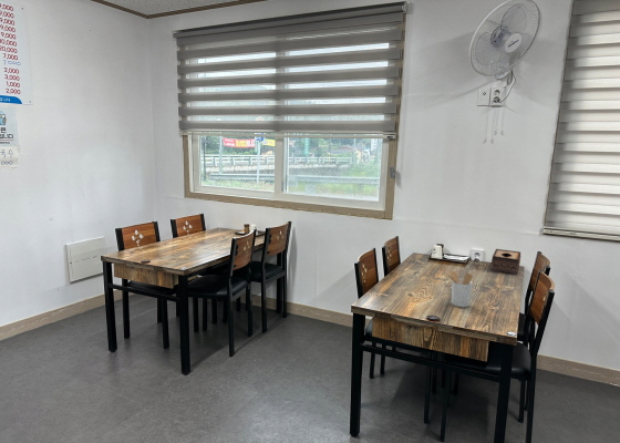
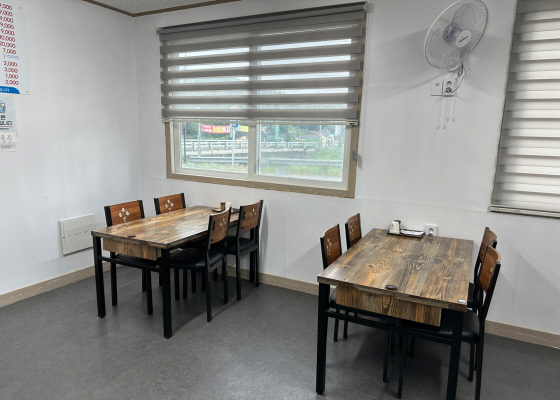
- tissue box (506, 260)
- utensil holder (456, 287)
